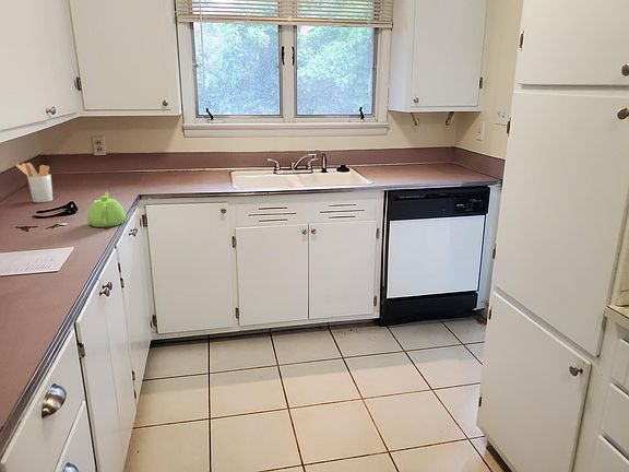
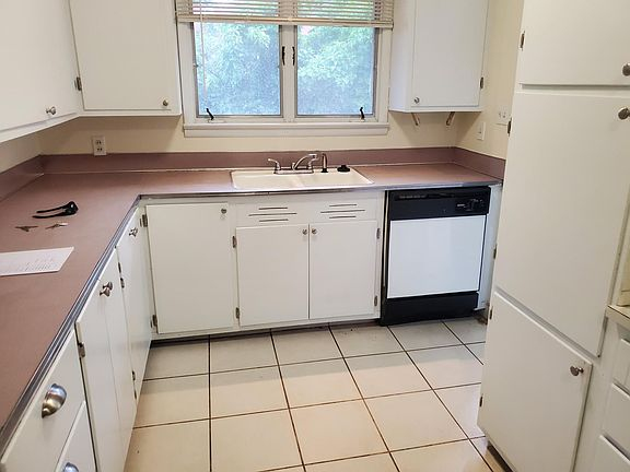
- teapot (105, 209)
- utensil holder (35, 181)
